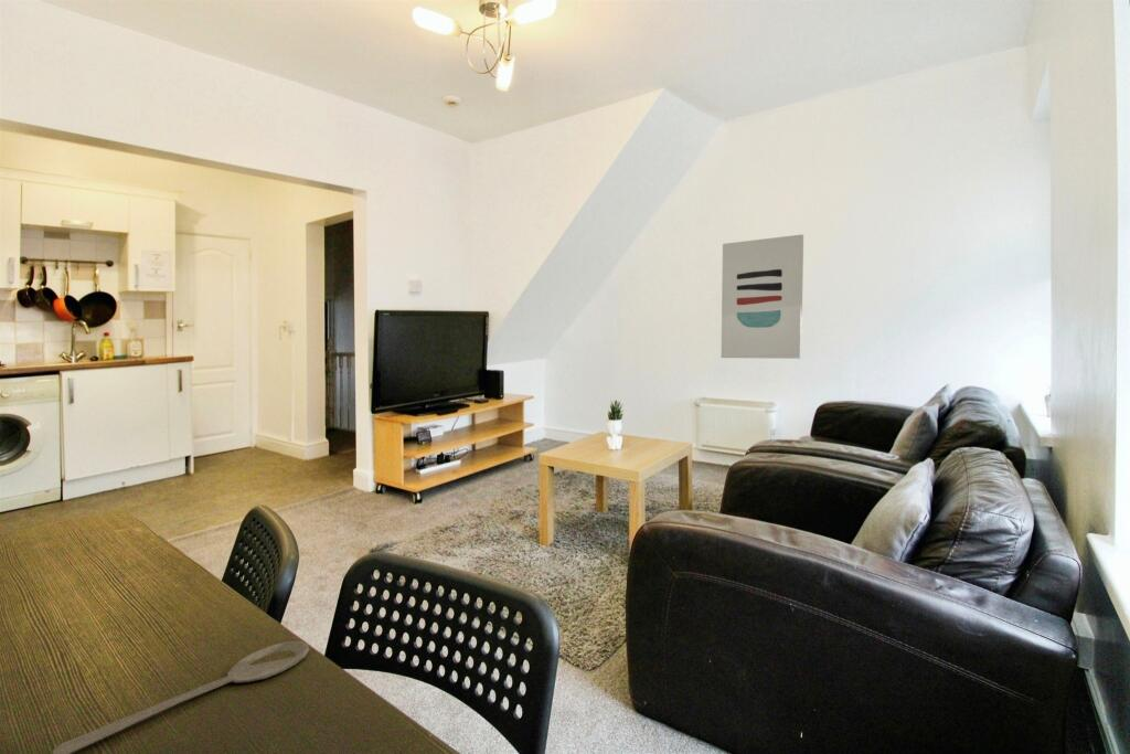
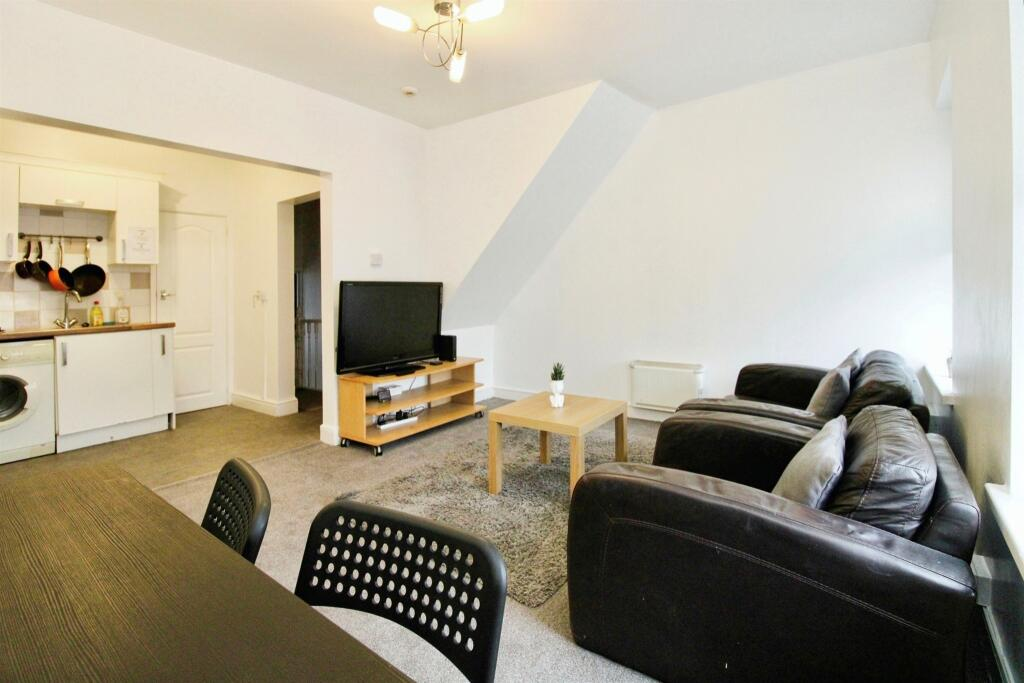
- wall art (760, 298)
- wooden spoon (199, 690)
